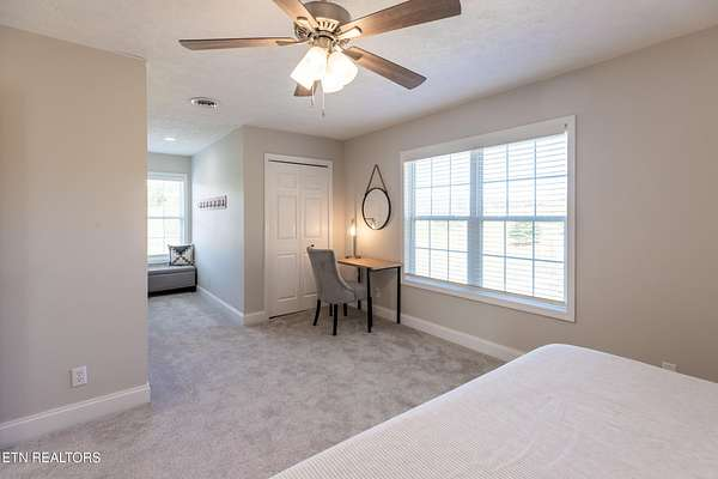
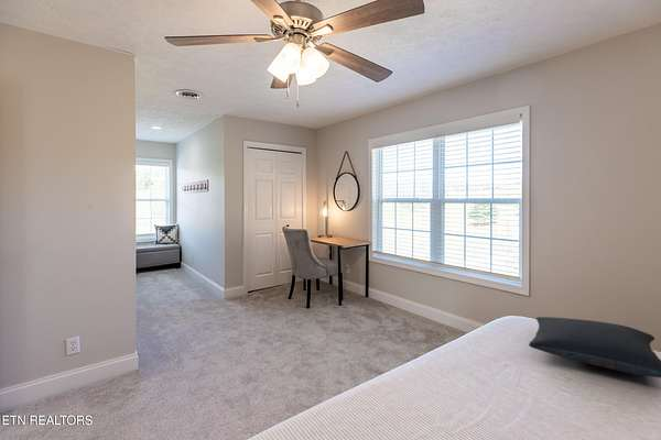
+ pillow (592, 340)
